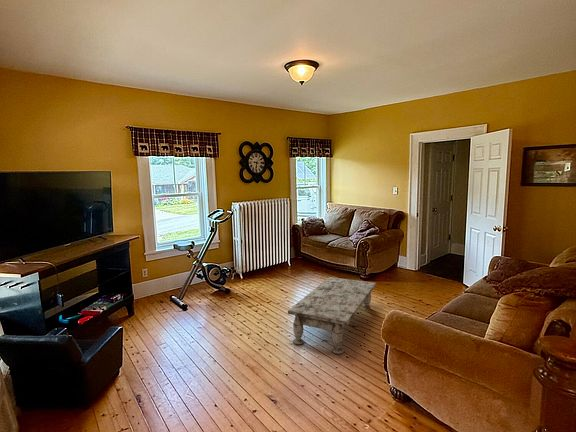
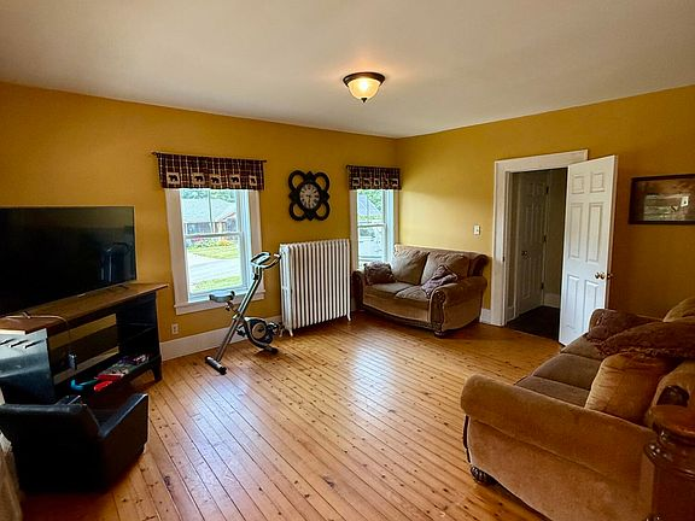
- coffee table (336, 309)
